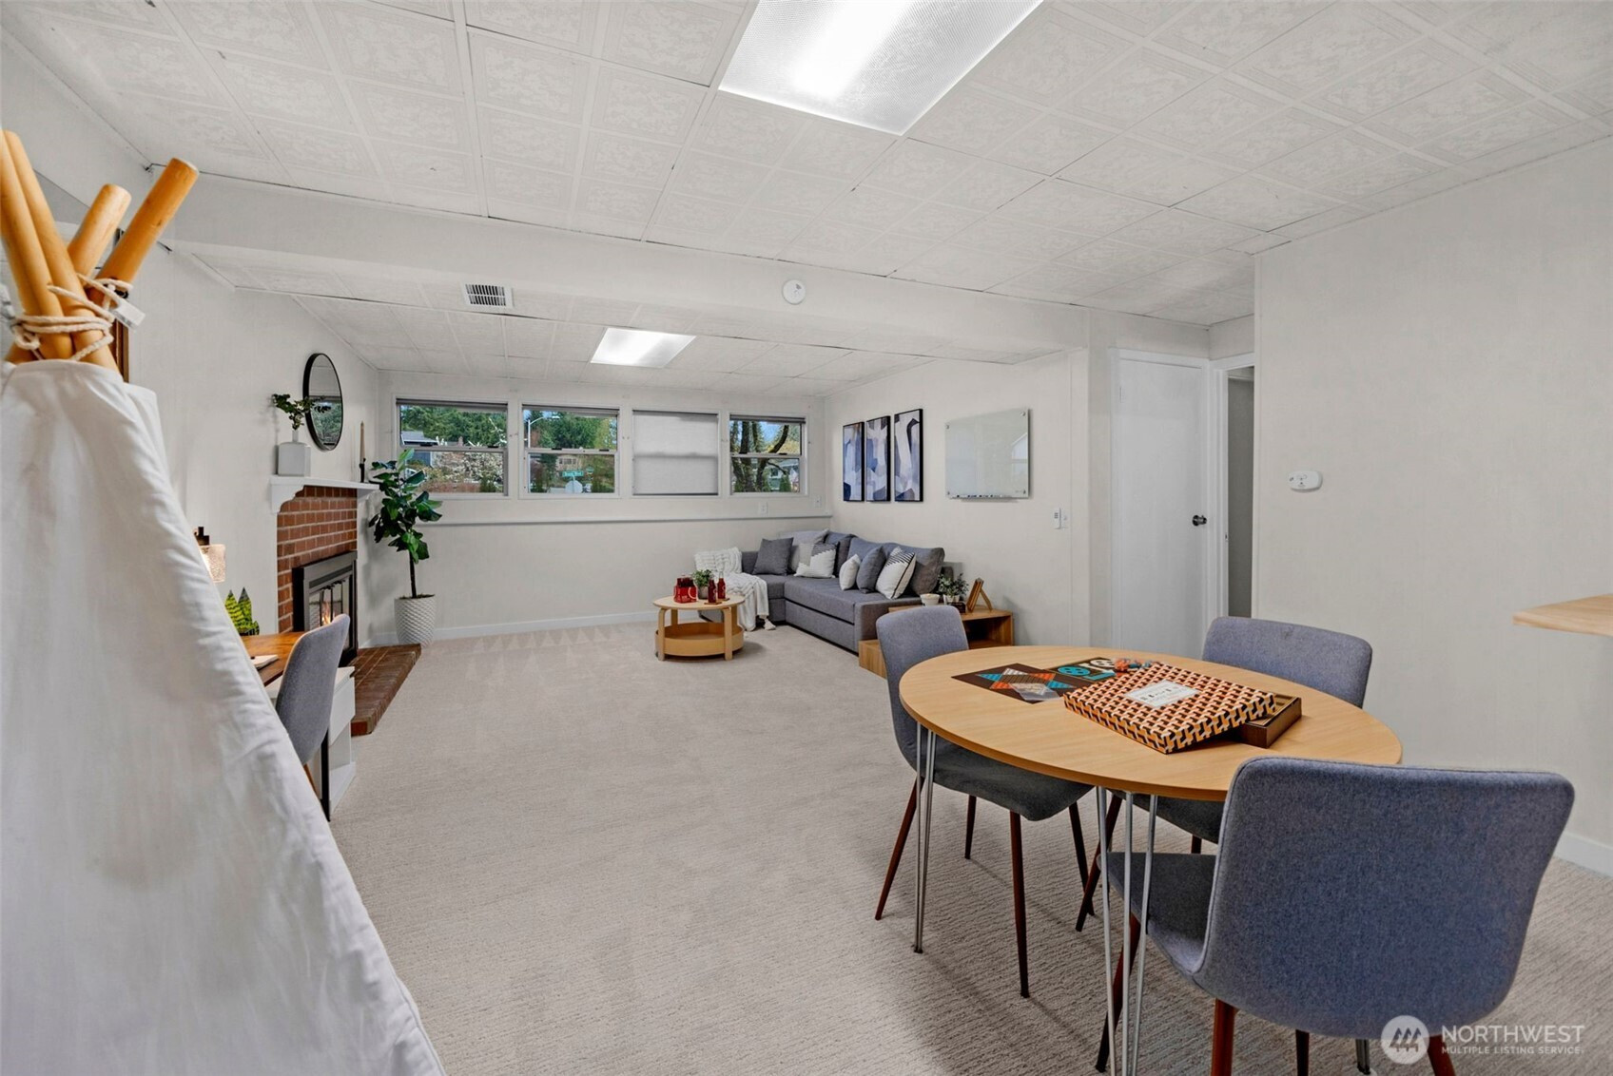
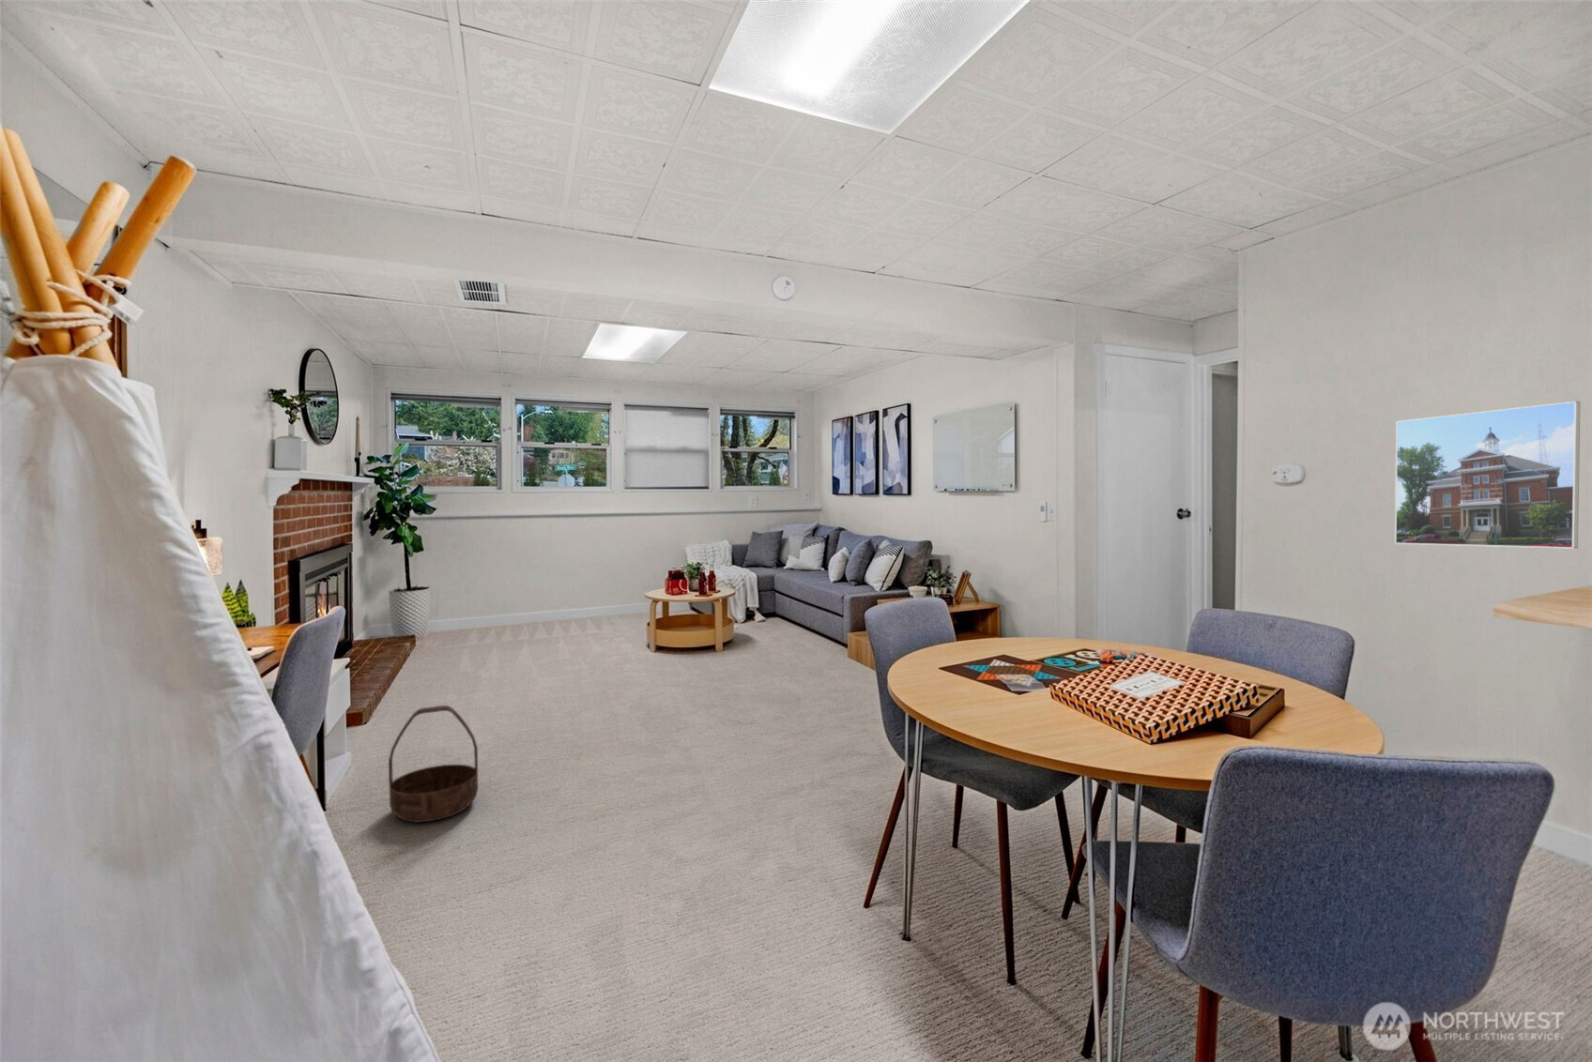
+ basket (435, 766)
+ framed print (1478, 479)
